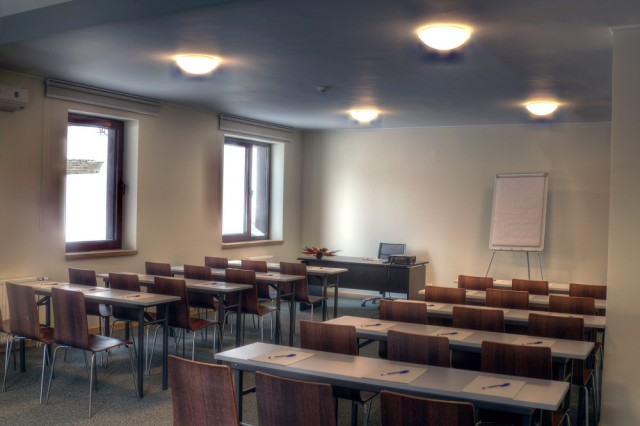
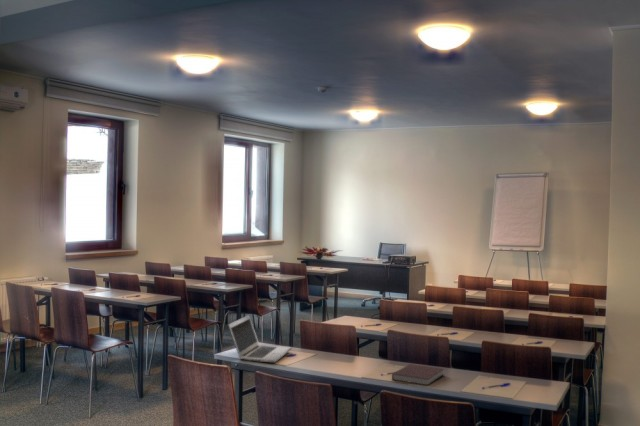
+ laptop (257, 339)
+ notebook (418, 374)
